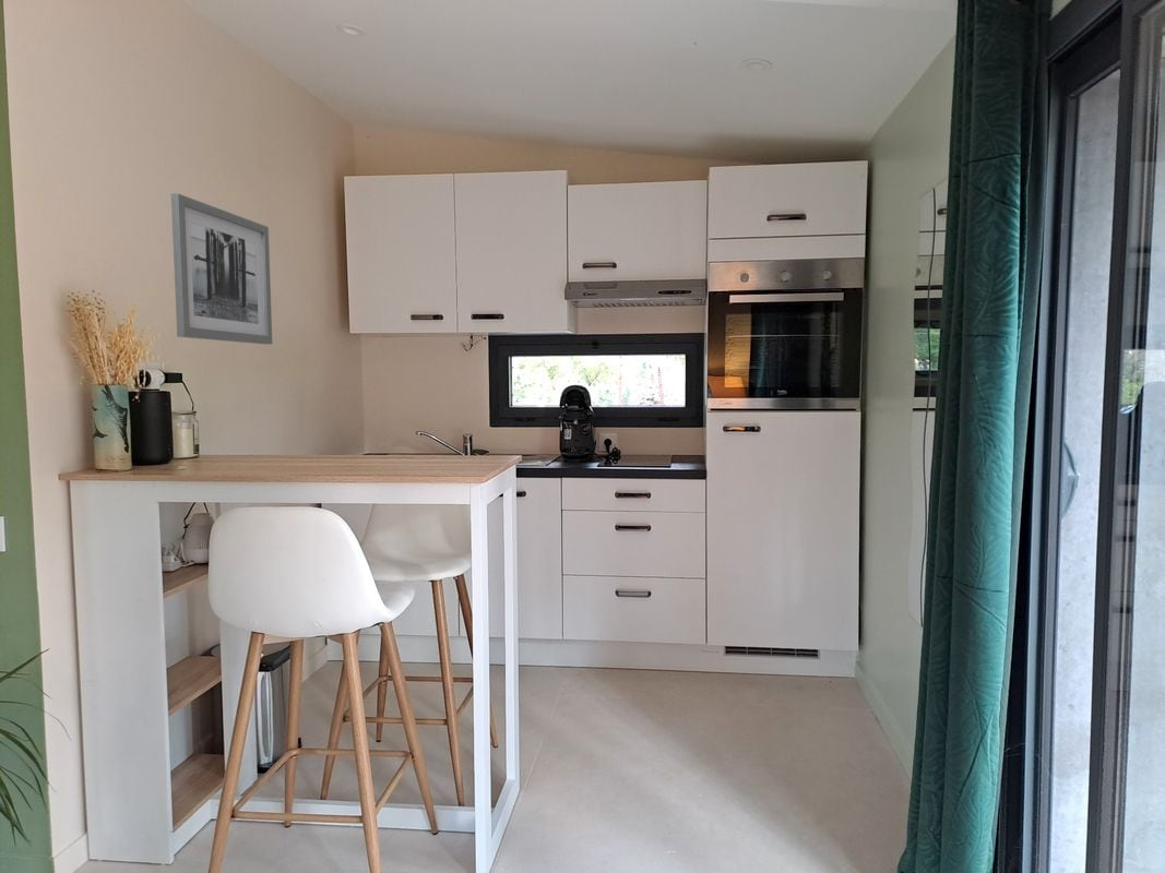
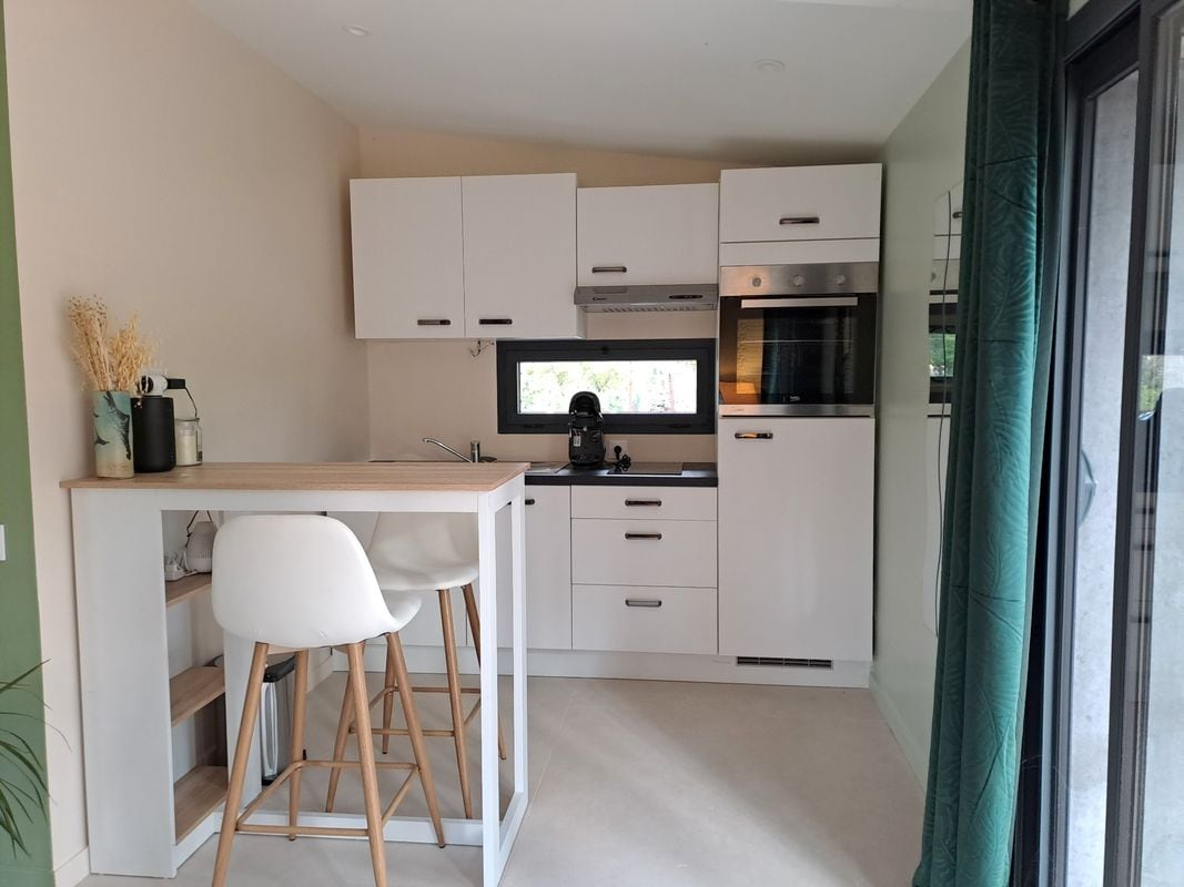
- wall art (227, 276)
